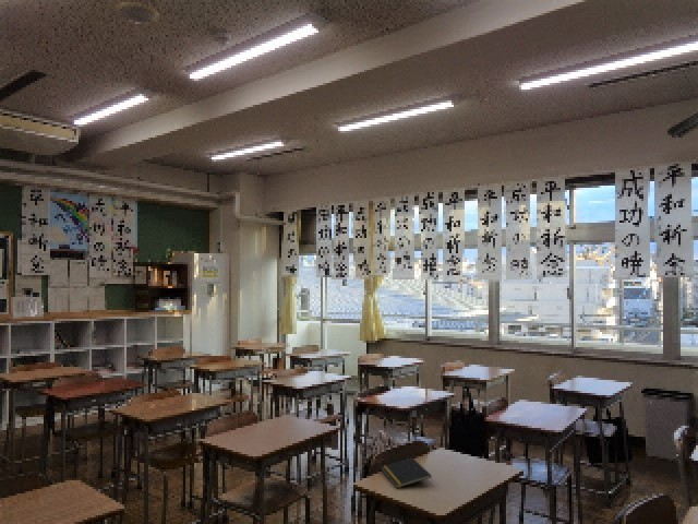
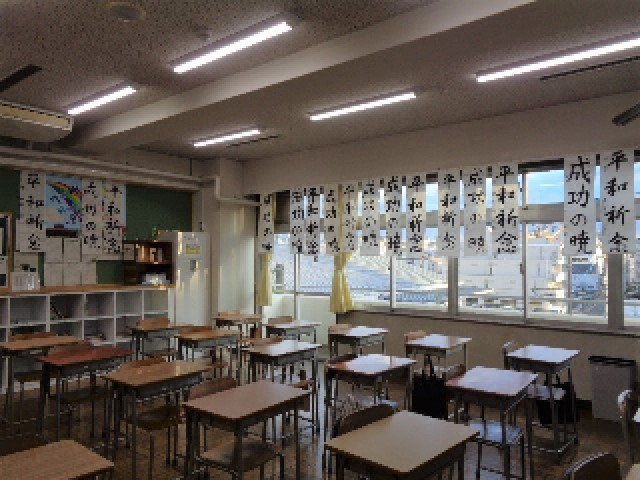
- notepad (405, 472)
